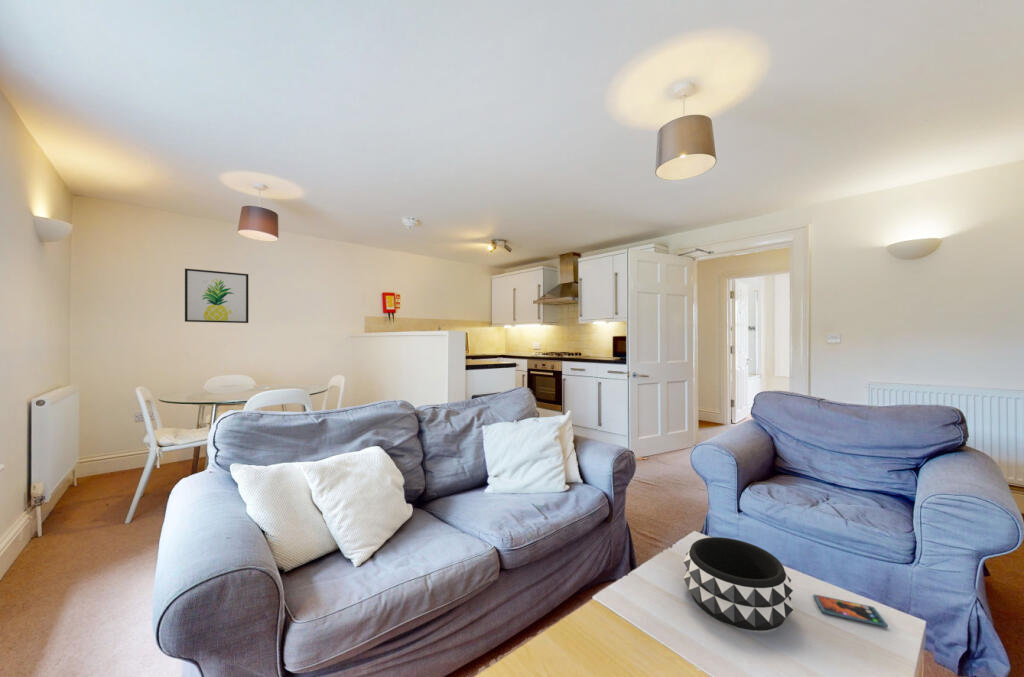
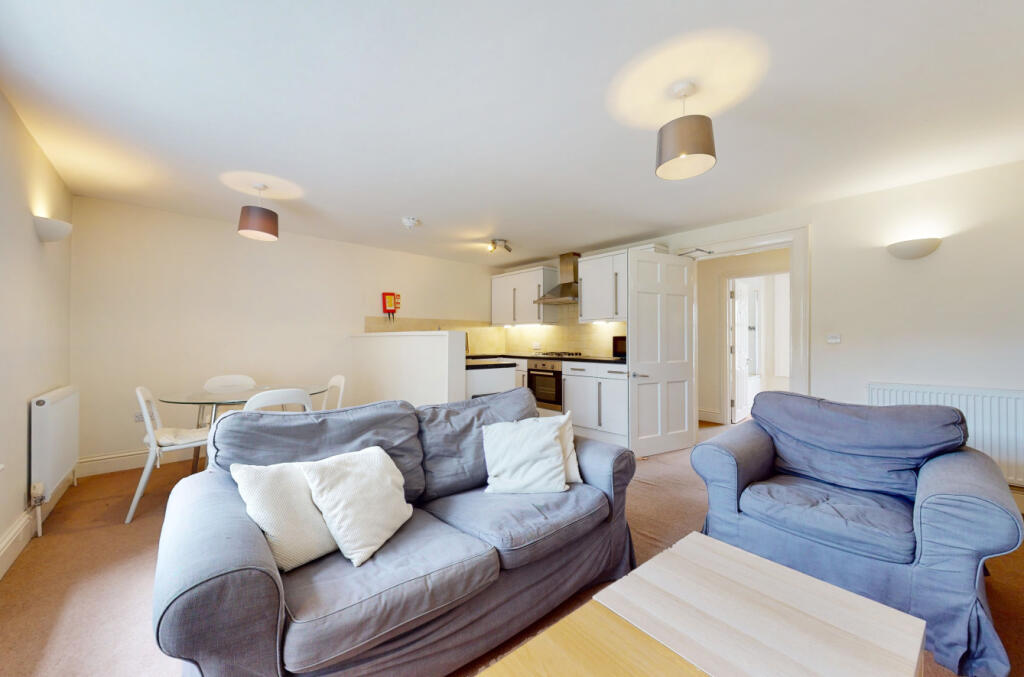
- smartphone (848, 609)
- decorative bowl (735, 579)
- wall art (217, 296)
